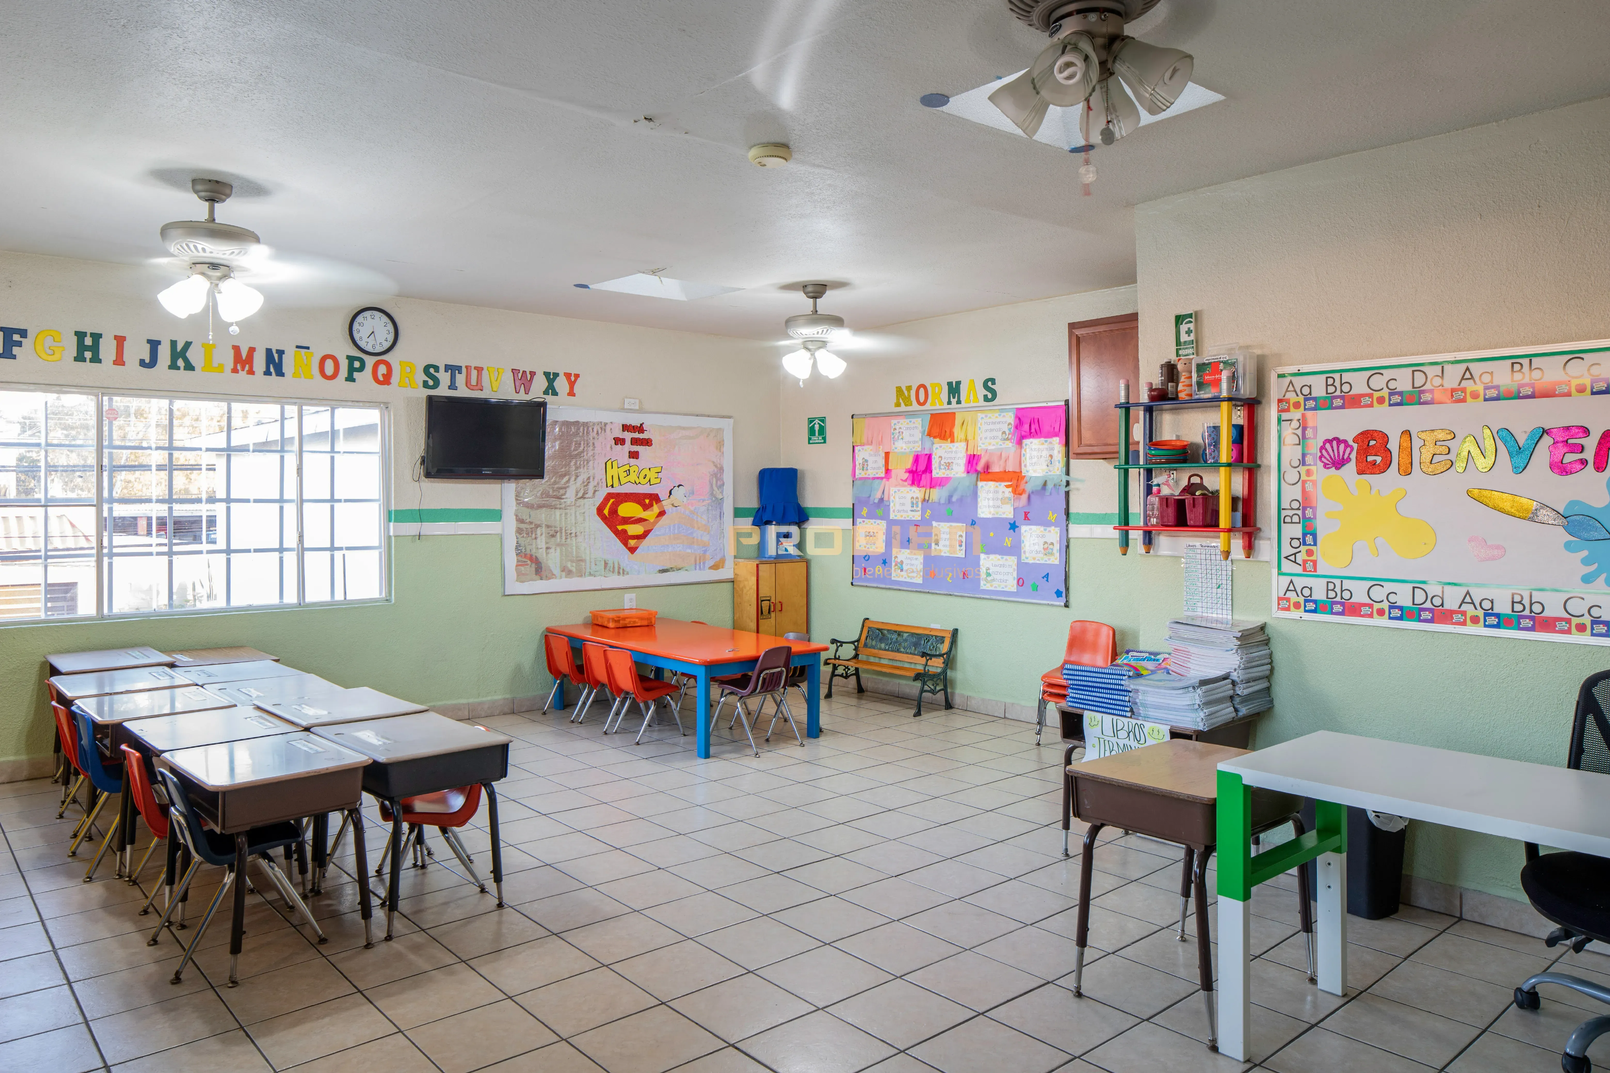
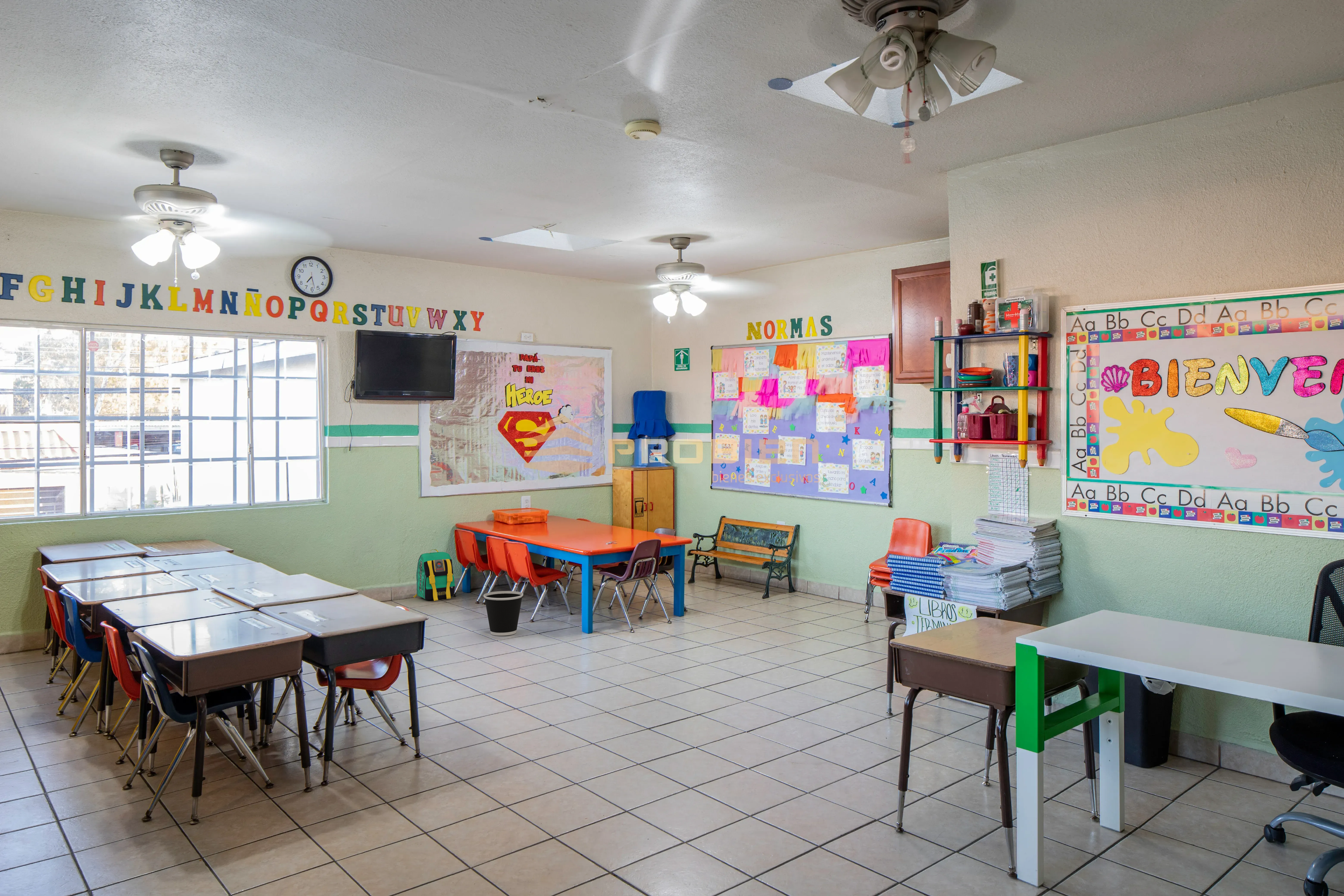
+ wastebasket (503, 614)
+ backpack (435, 573)
